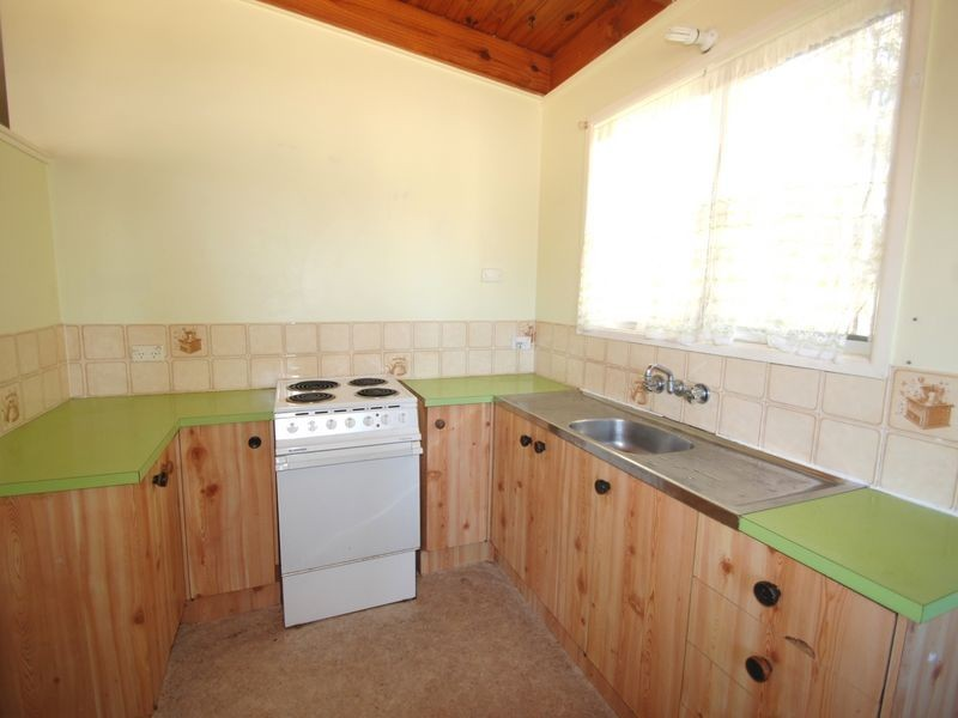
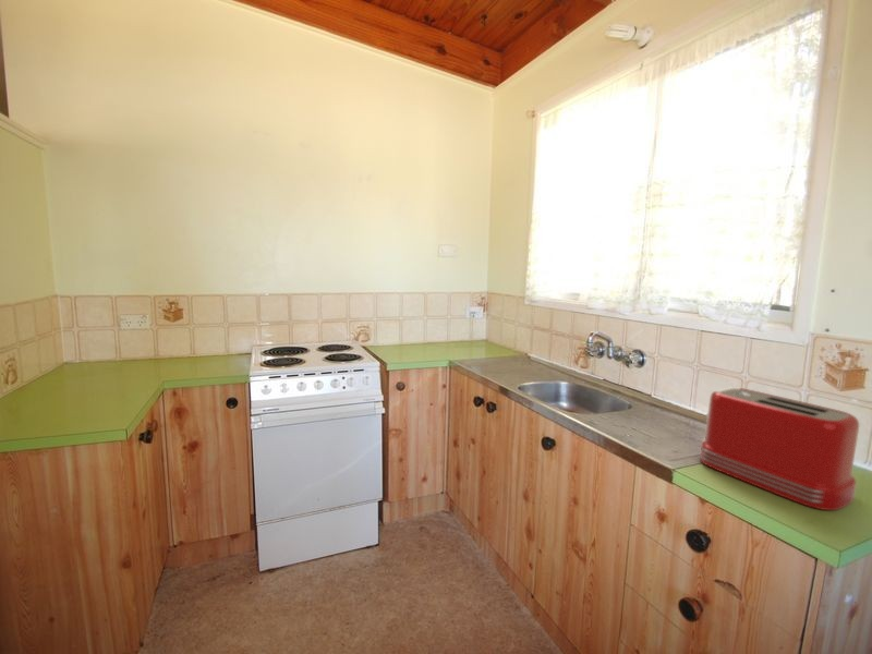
+ toaster (774, 439)
